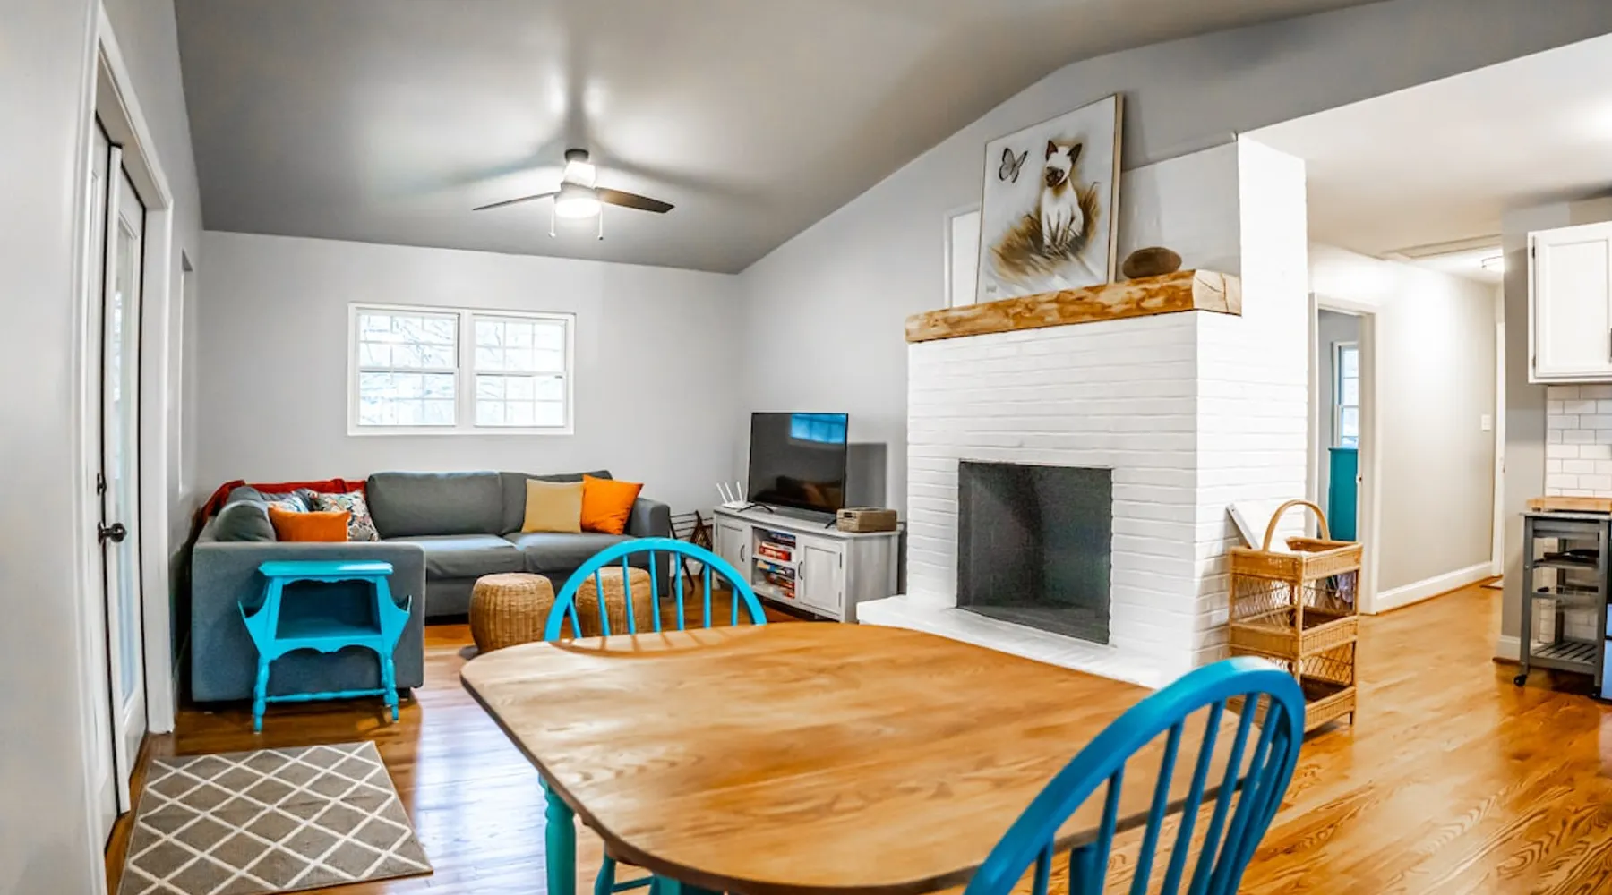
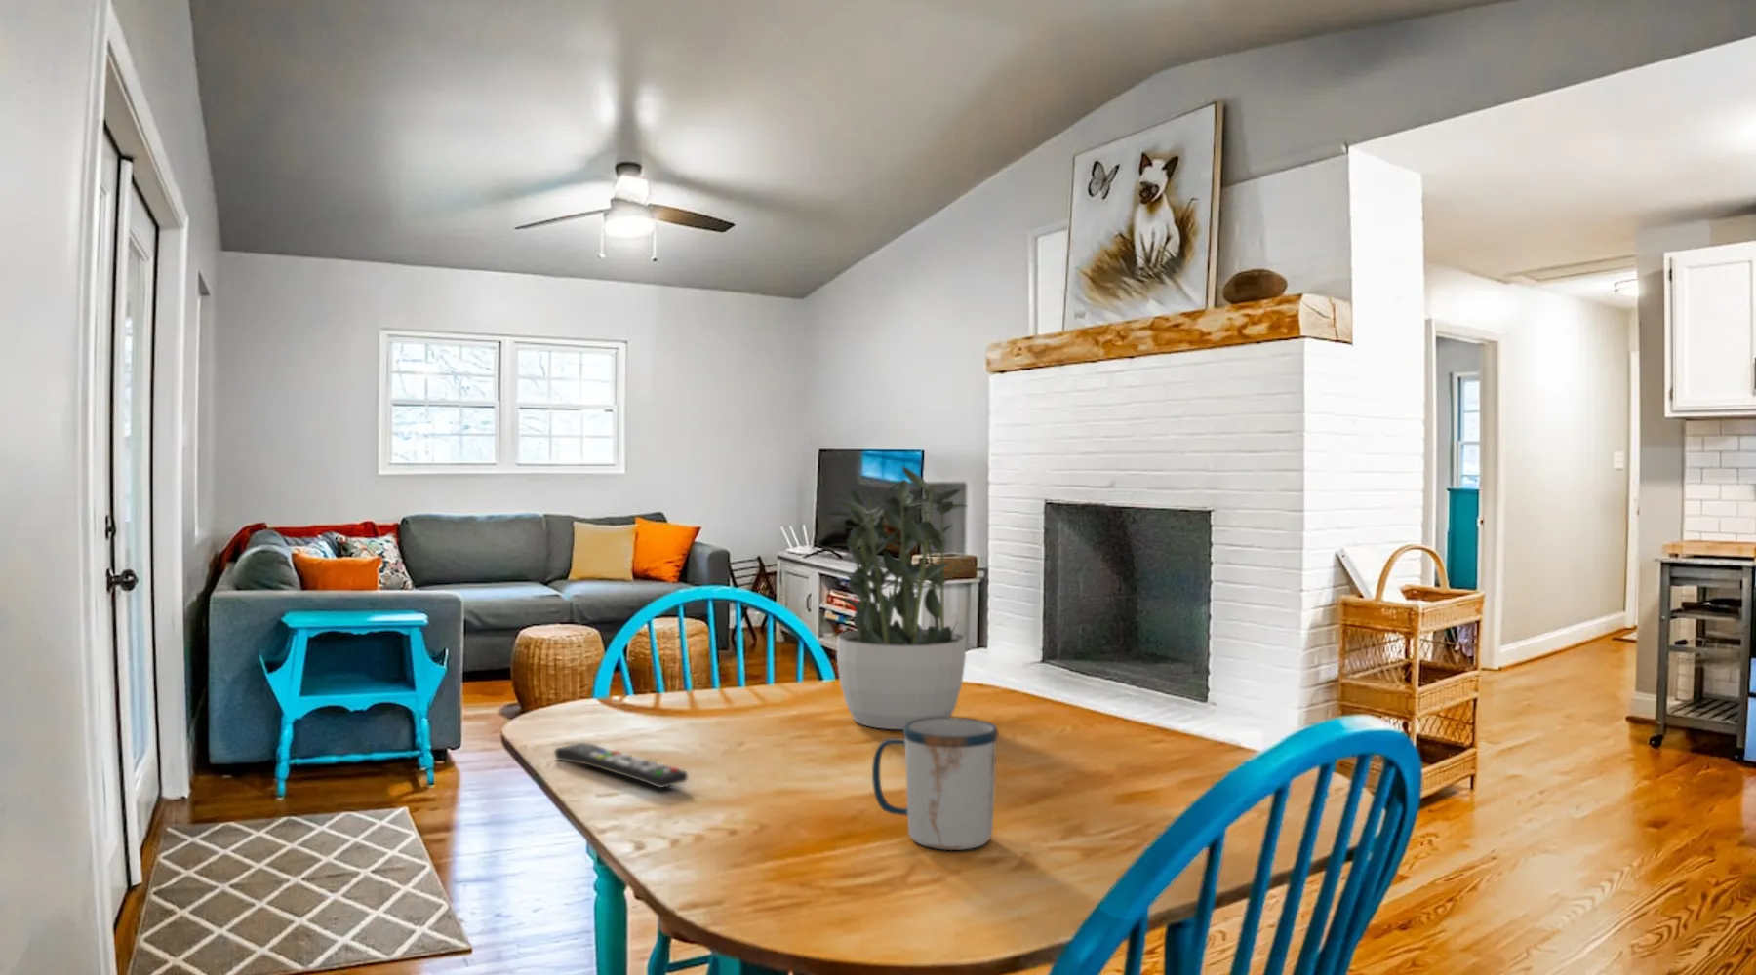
+ potted plant (892, 593)
+ mug (940, 780)
+ remote control (617, 764)
